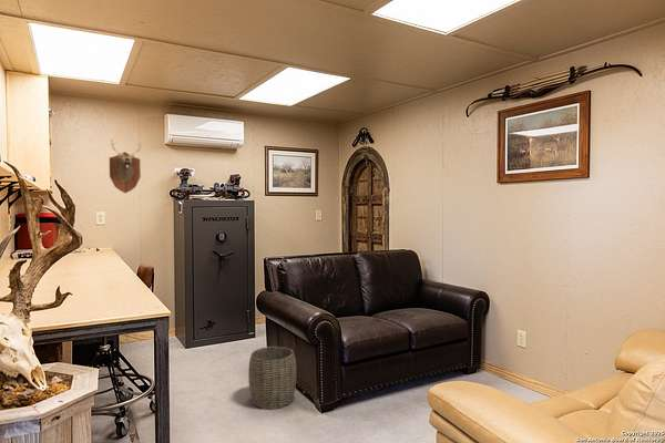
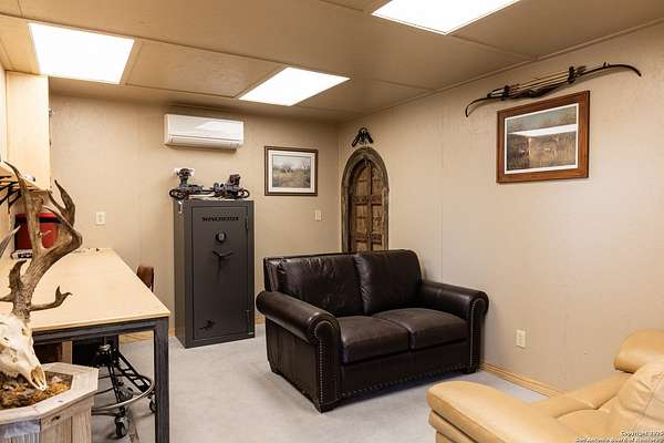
- woven basket (273, 375)
- mounted trophy (126, 165)
